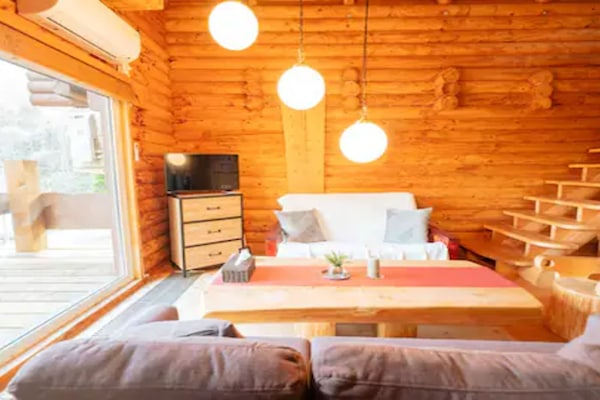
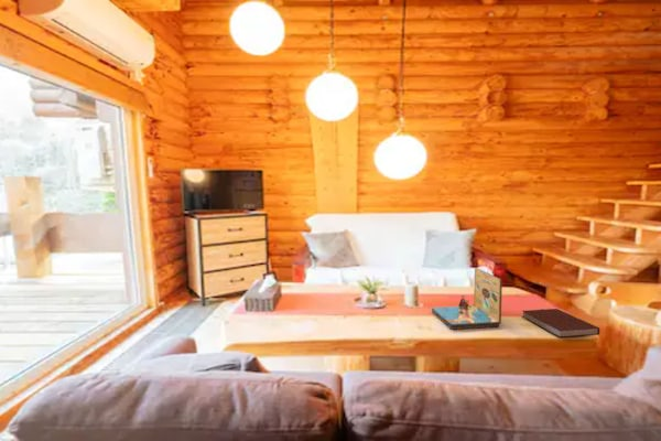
+ notebook (557, 321)
+ book (464, 297)
